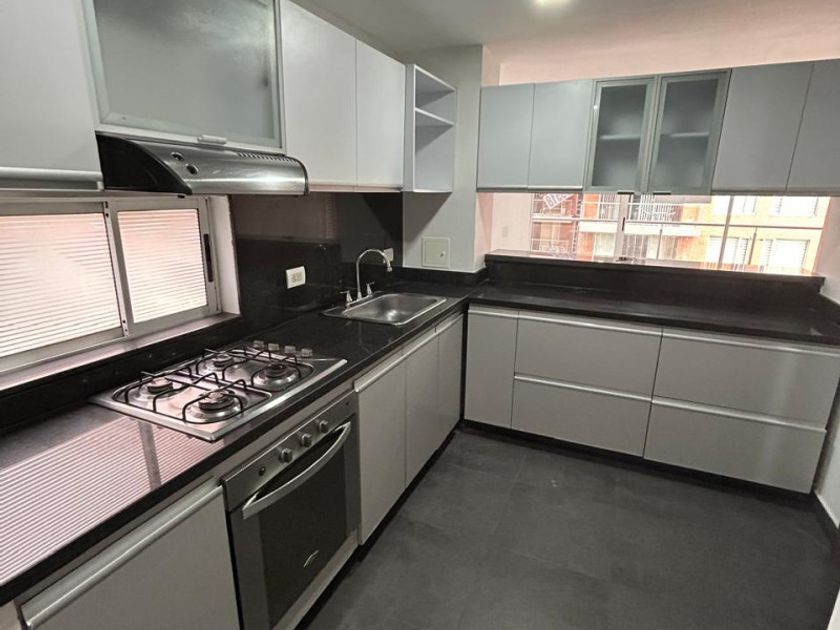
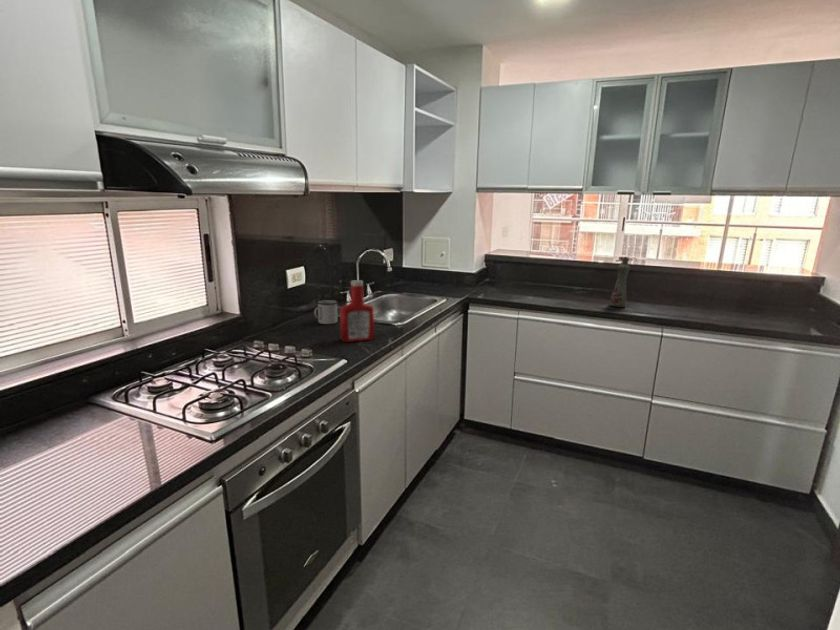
+ mug (325, 312)
+ bottle (620, 281)
+ soap bottle (357, 310)
